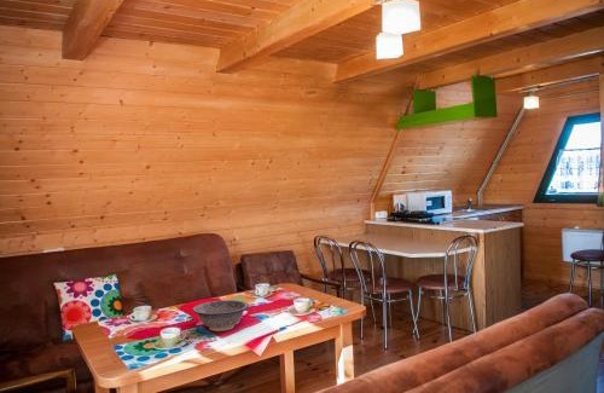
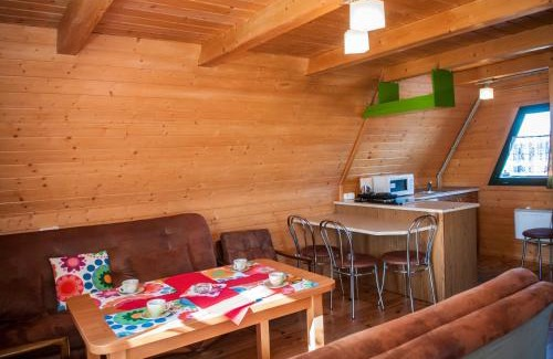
- decorative bowl (221, 317)
